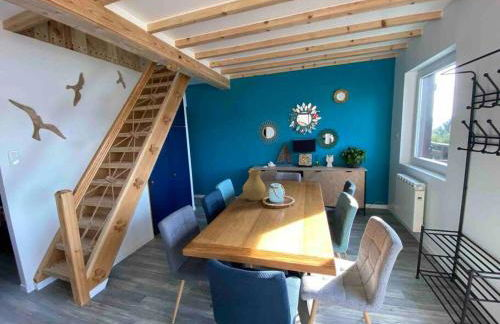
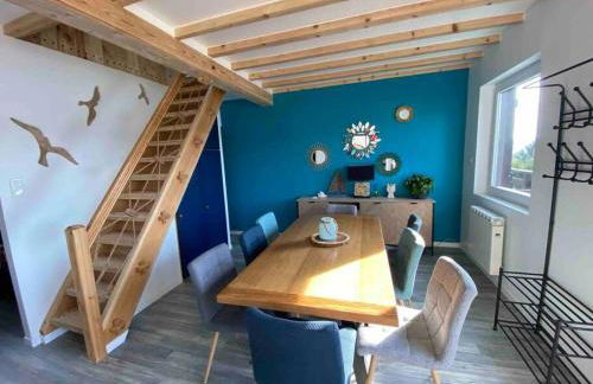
- pitcher (253, 184)
